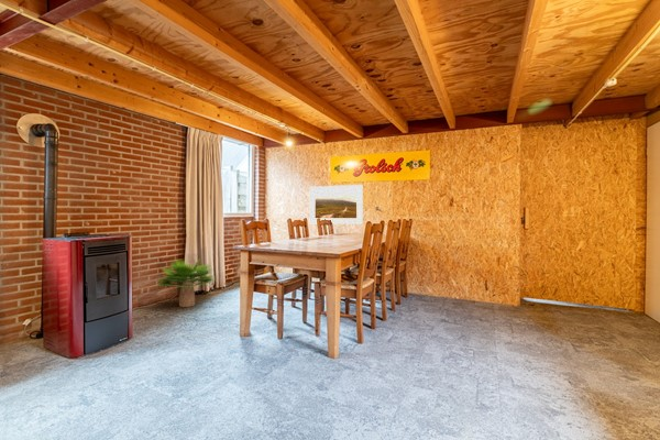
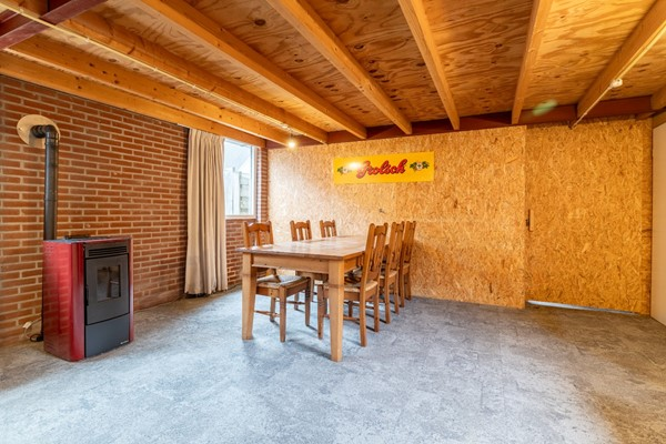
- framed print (334, 205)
- potted plant (186, 280)
